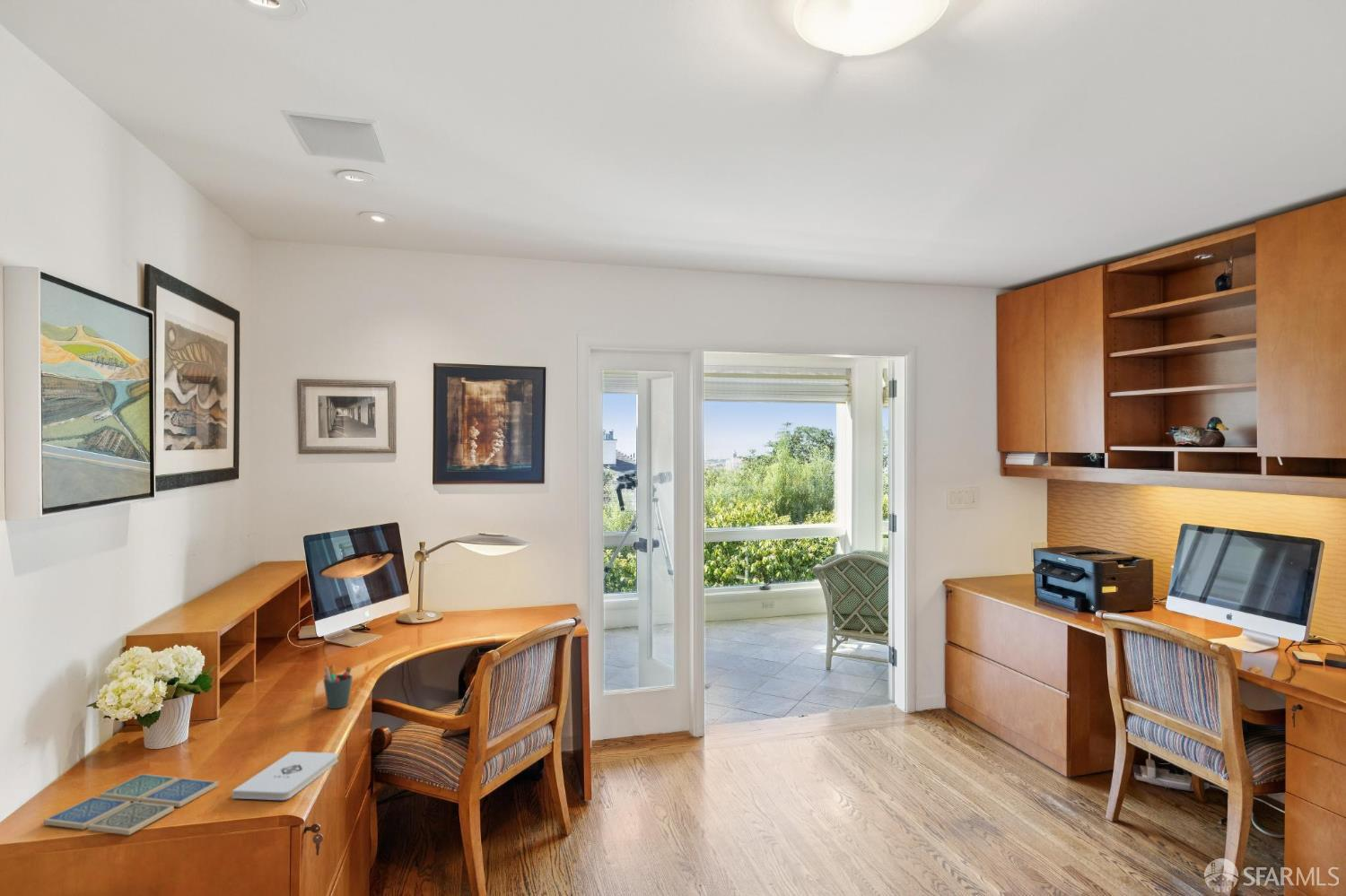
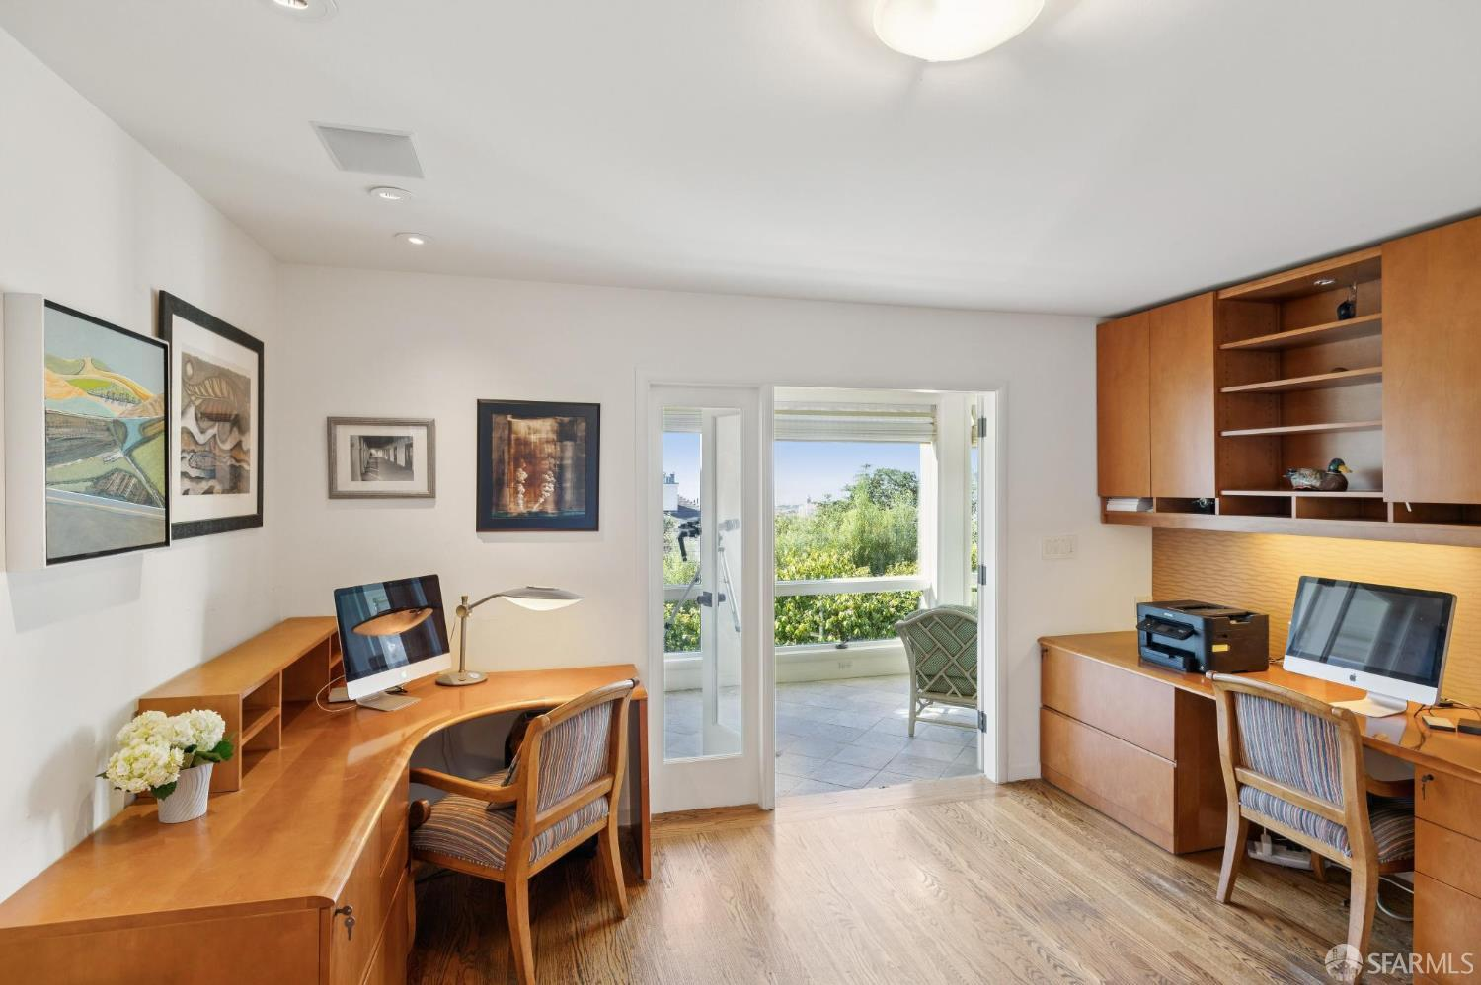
- notepad (289, 774)
- drink coaster (135, 802)
- pen holder (337, 684)
